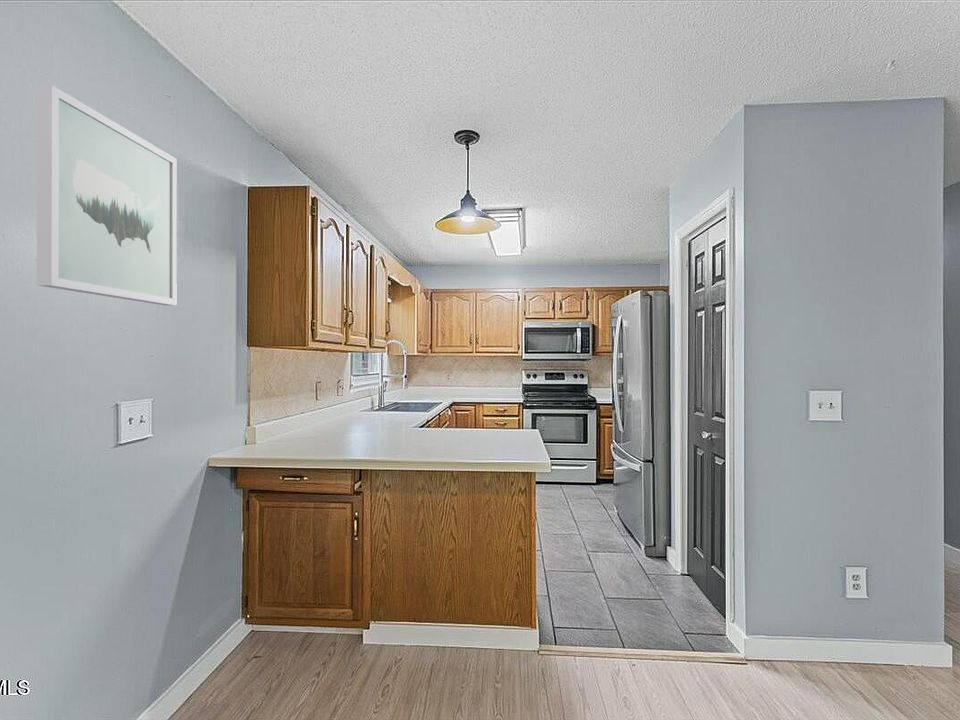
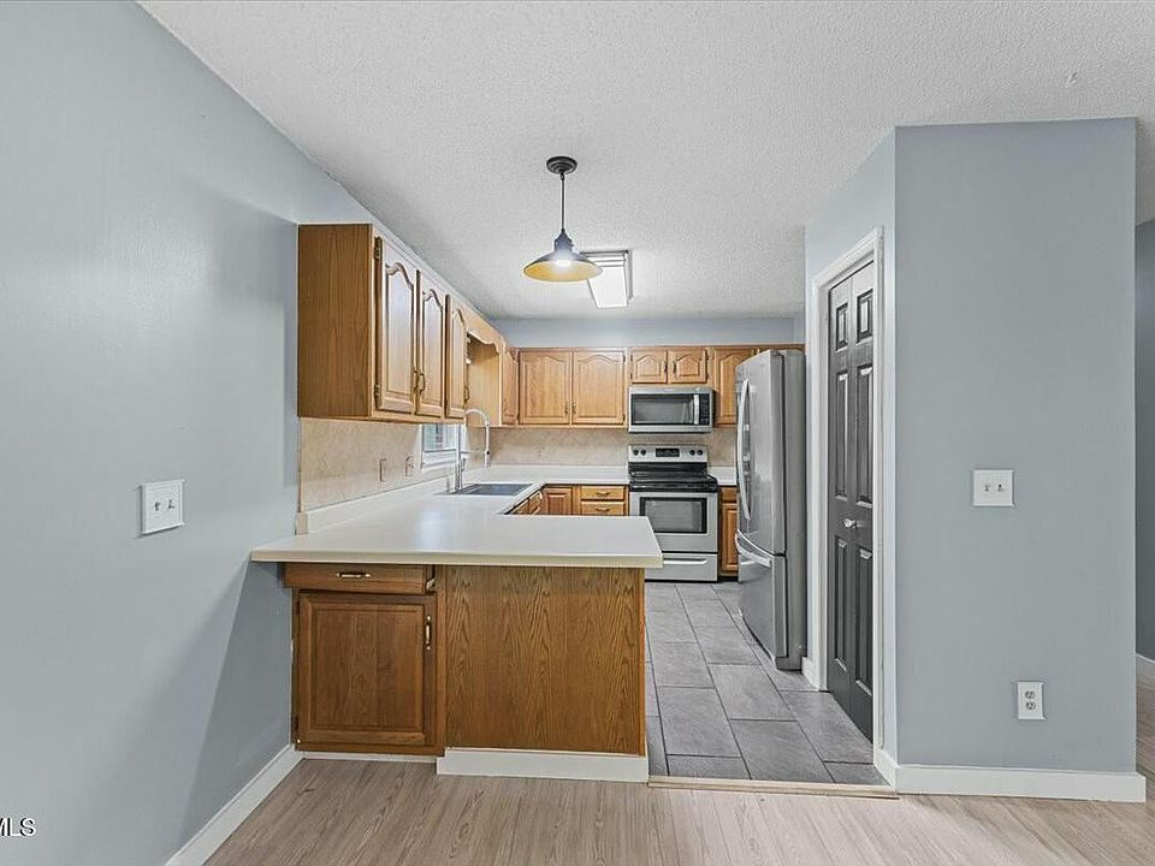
- wall art (117, 212)
